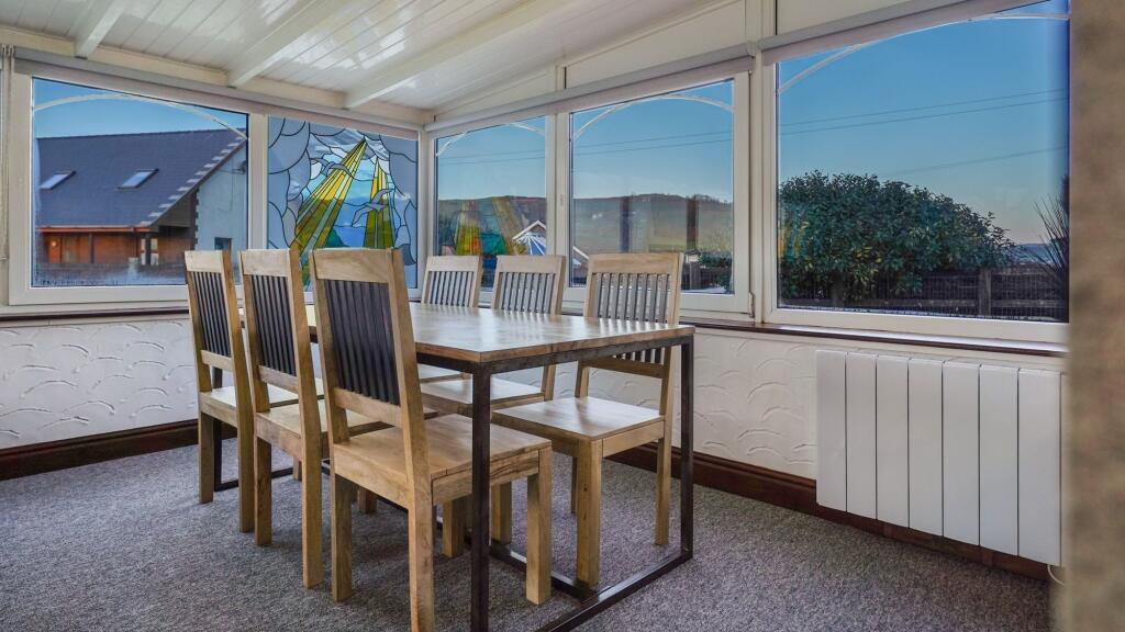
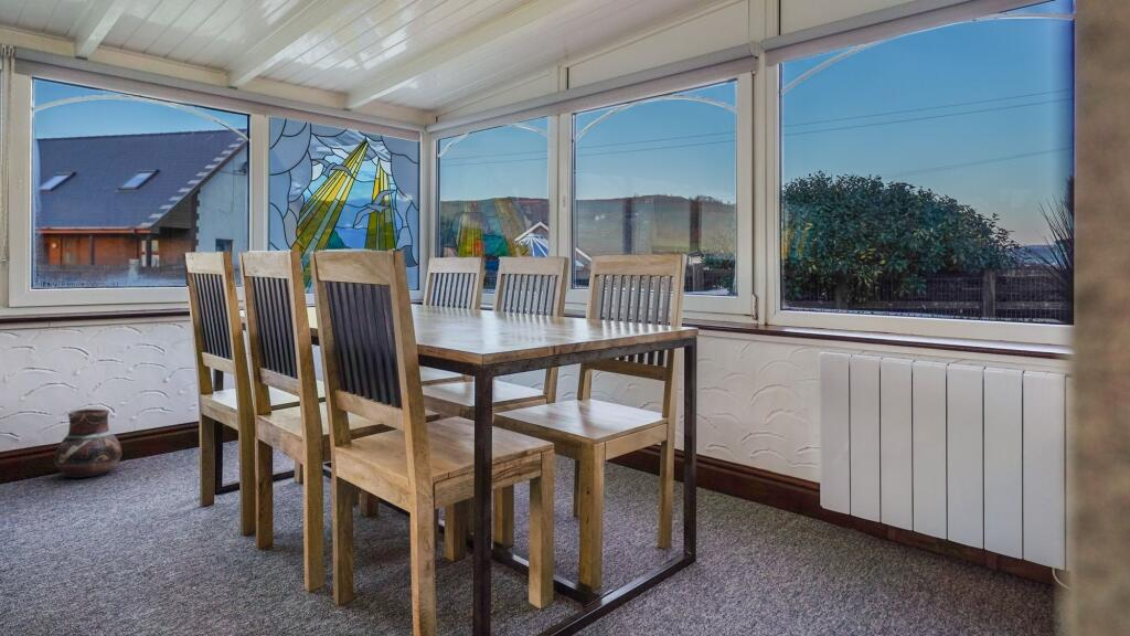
+ ceramic pot (88, 442)
